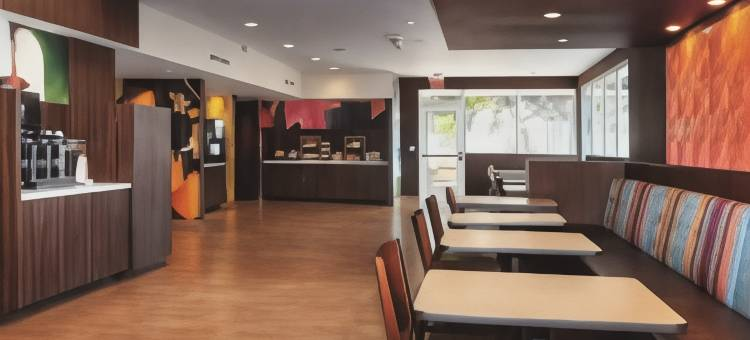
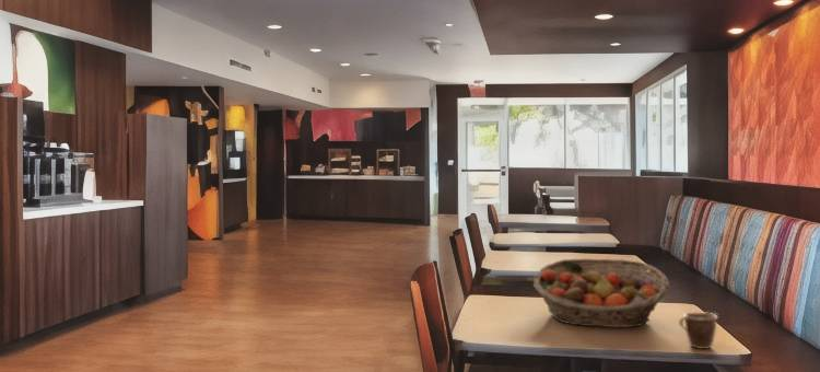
+ mug (698, 330)
+ fruit basket (599, 291)
